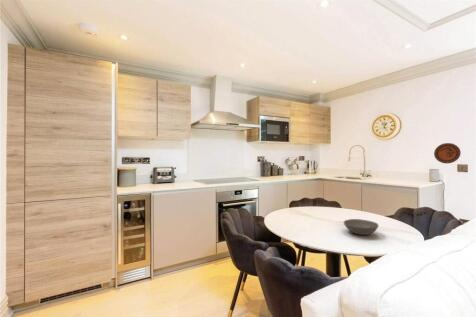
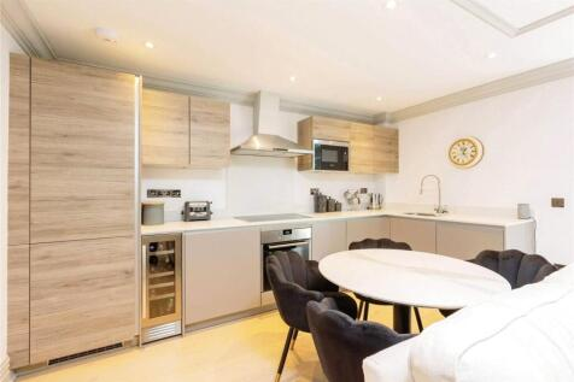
- decorative plate (446, 153)
- soup bowl (360, 227)
